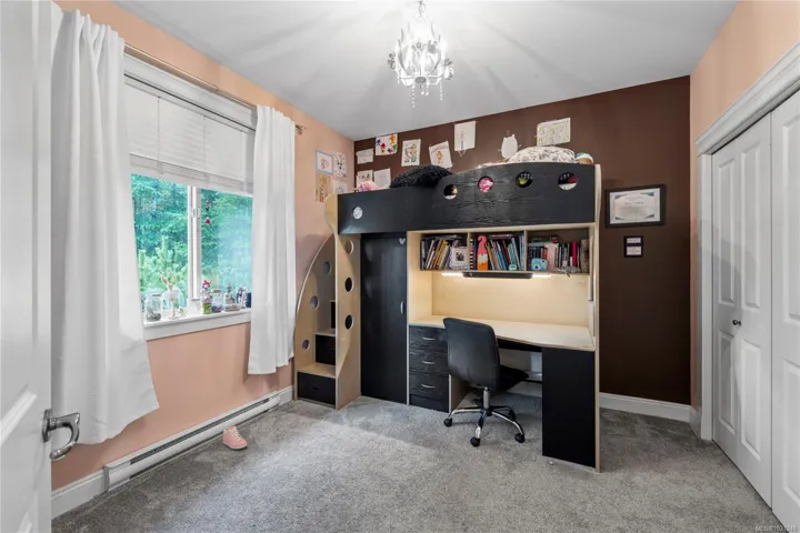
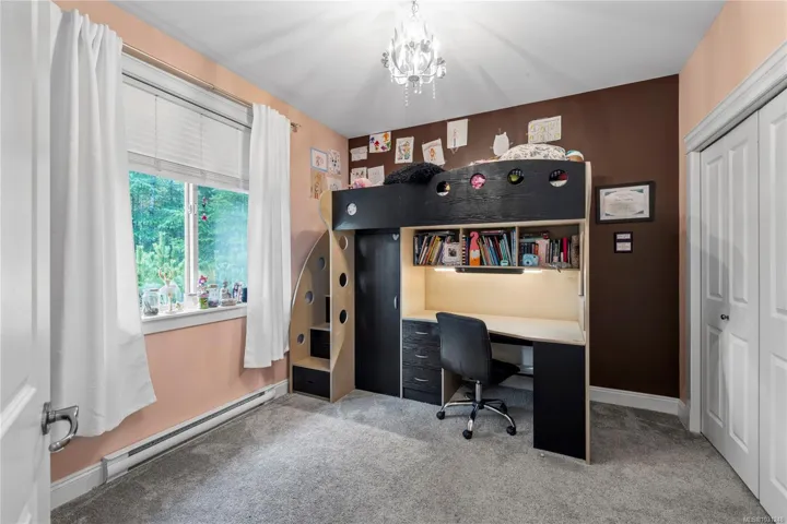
- sneaker (233, 436)
